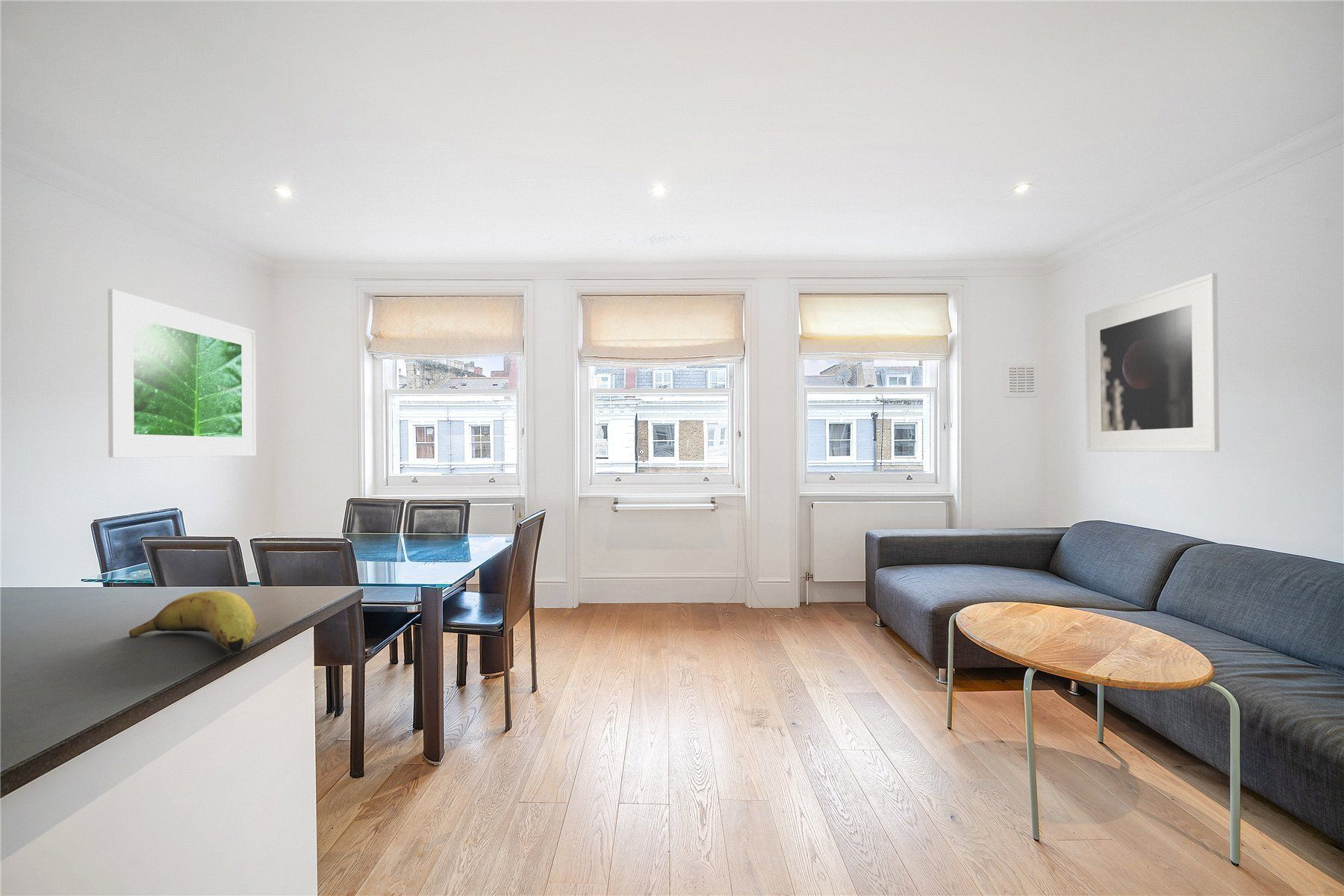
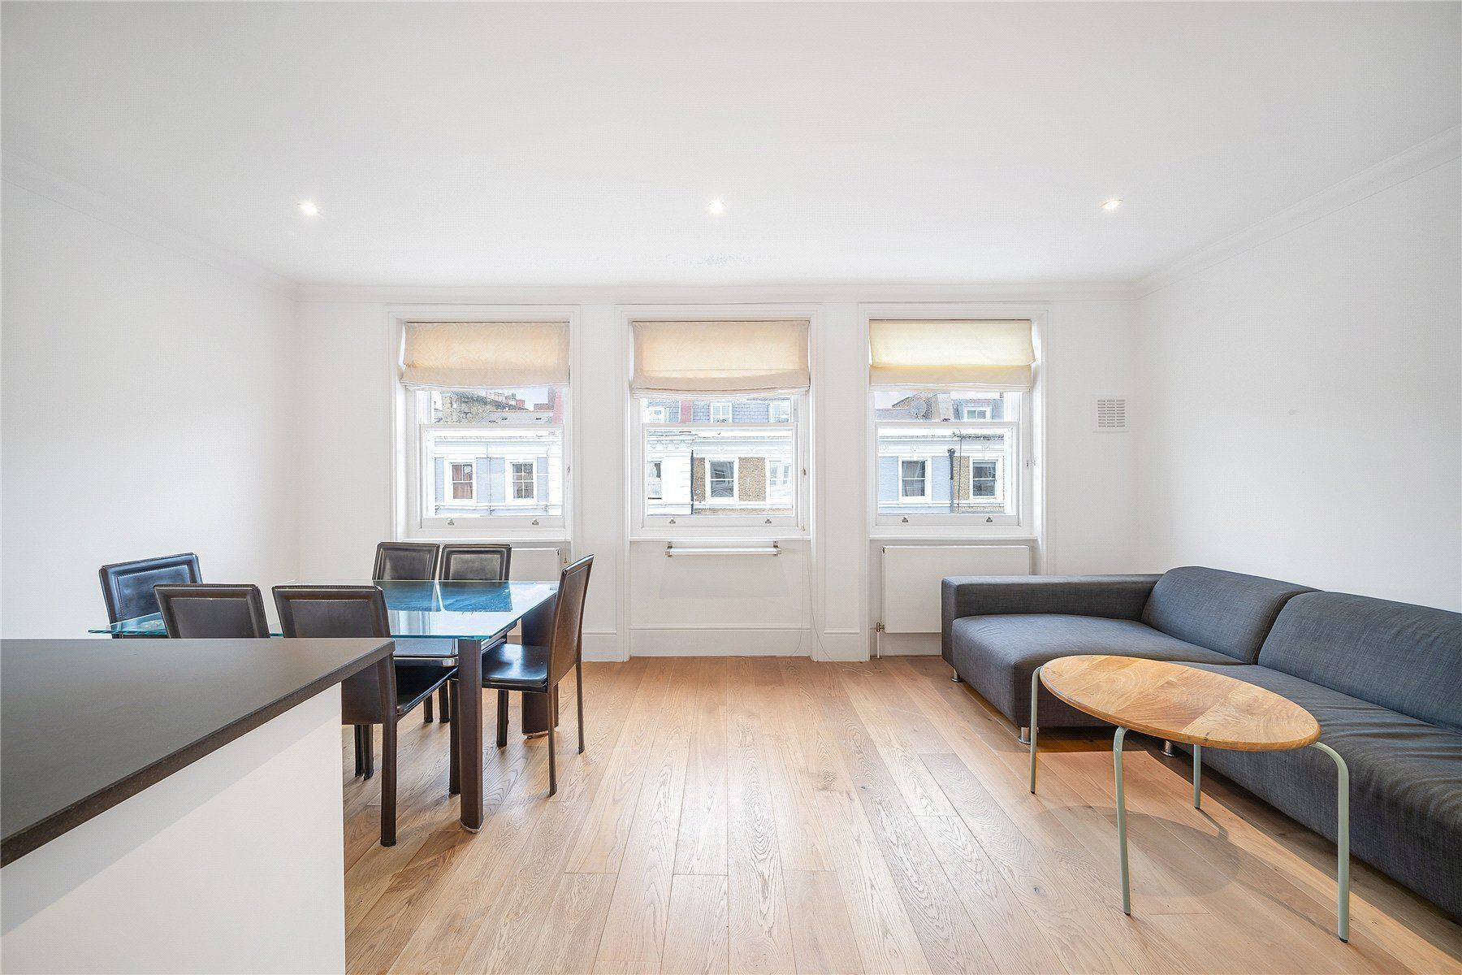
- fruit (188, 621)
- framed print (193, 385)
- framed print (1142, 373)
